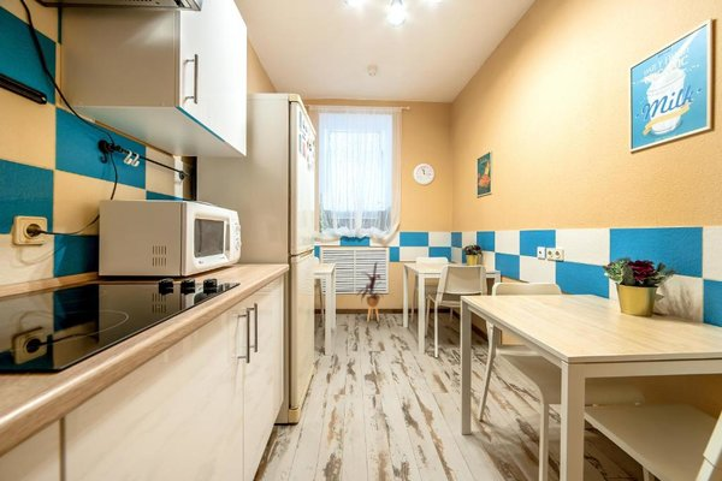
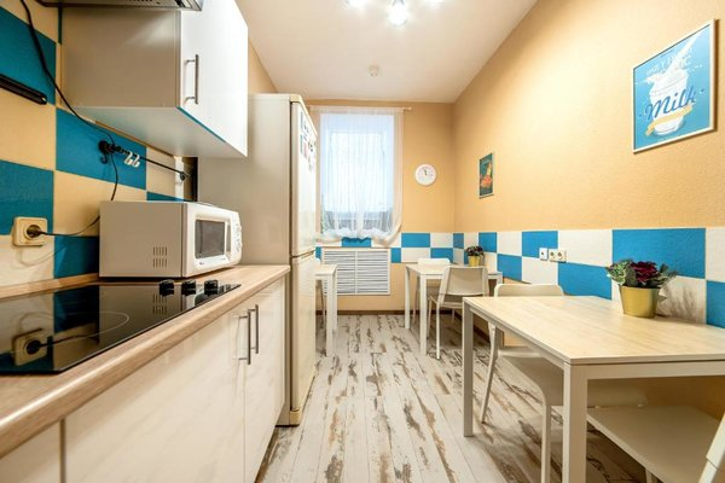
- house plant (369, 291)
